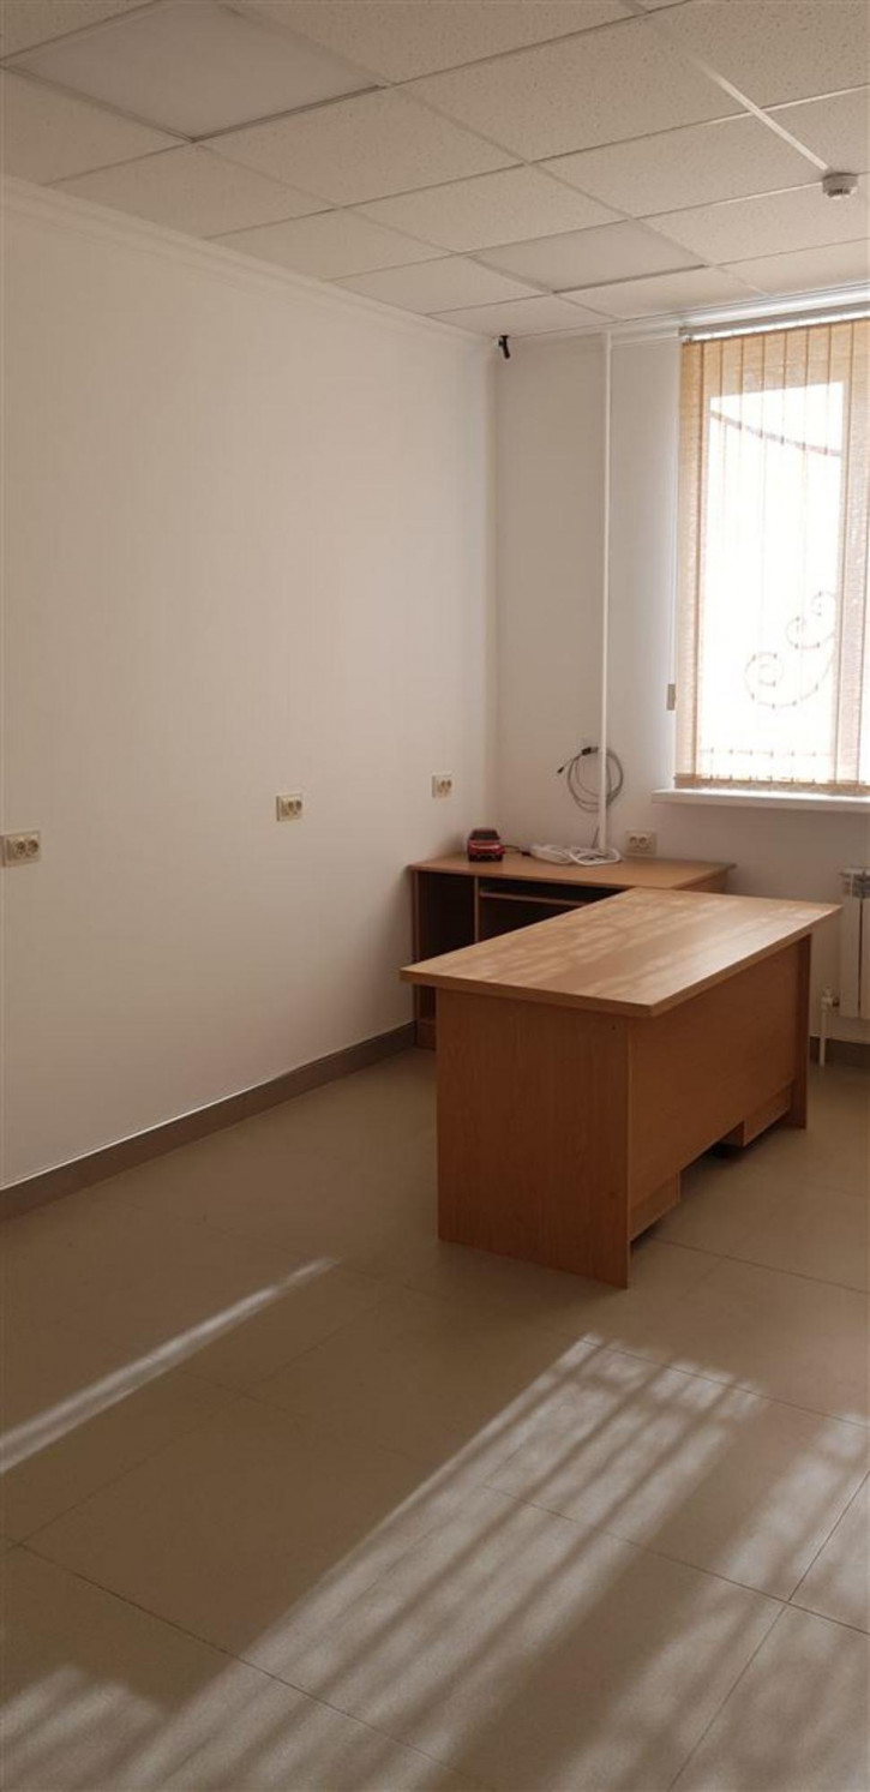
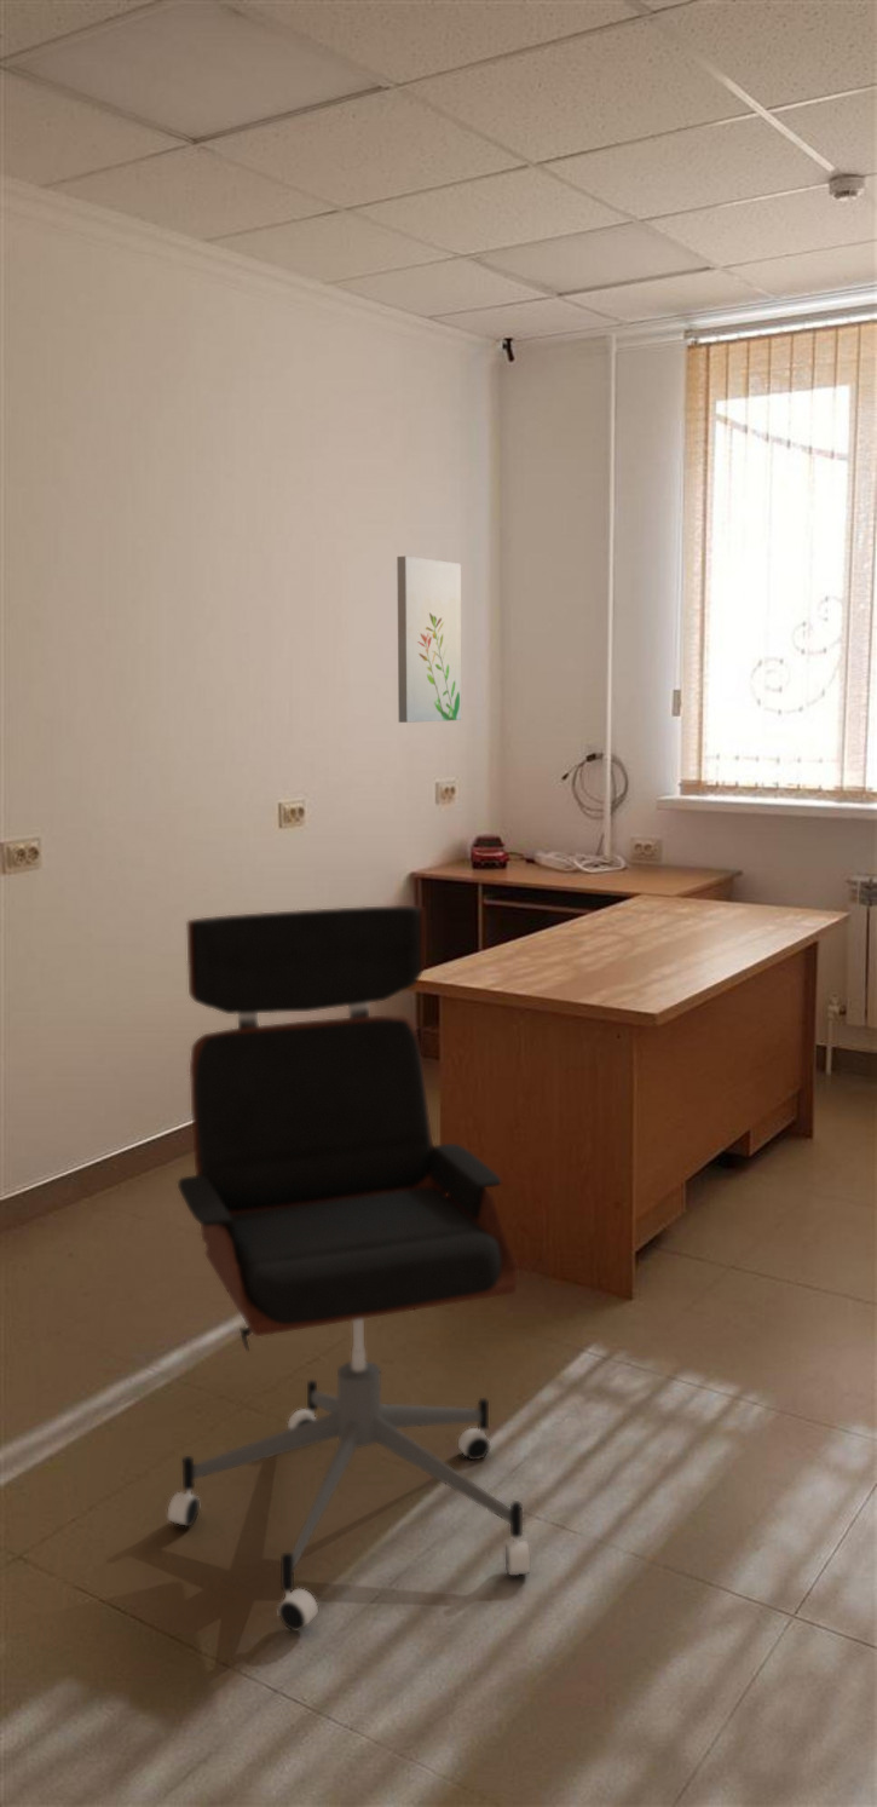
+ wall art (429, 640)
+ office chair (345, 1232)
